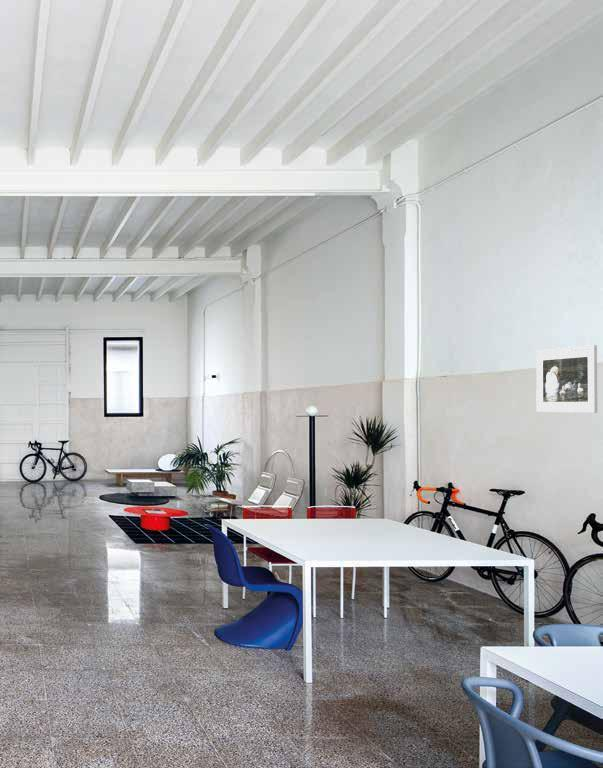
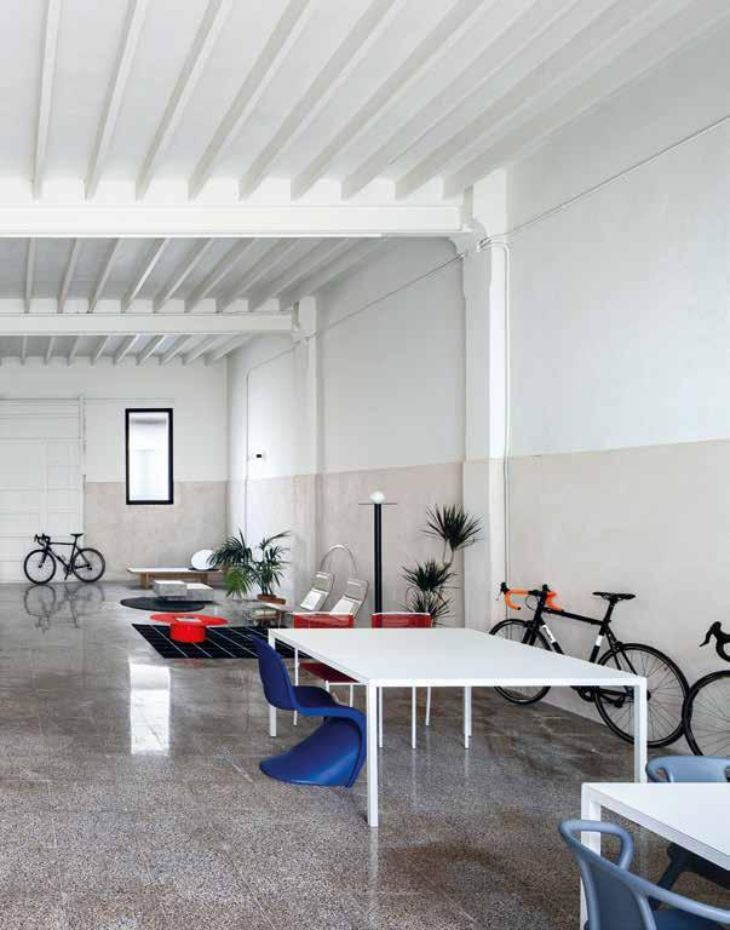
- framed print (565, 380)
